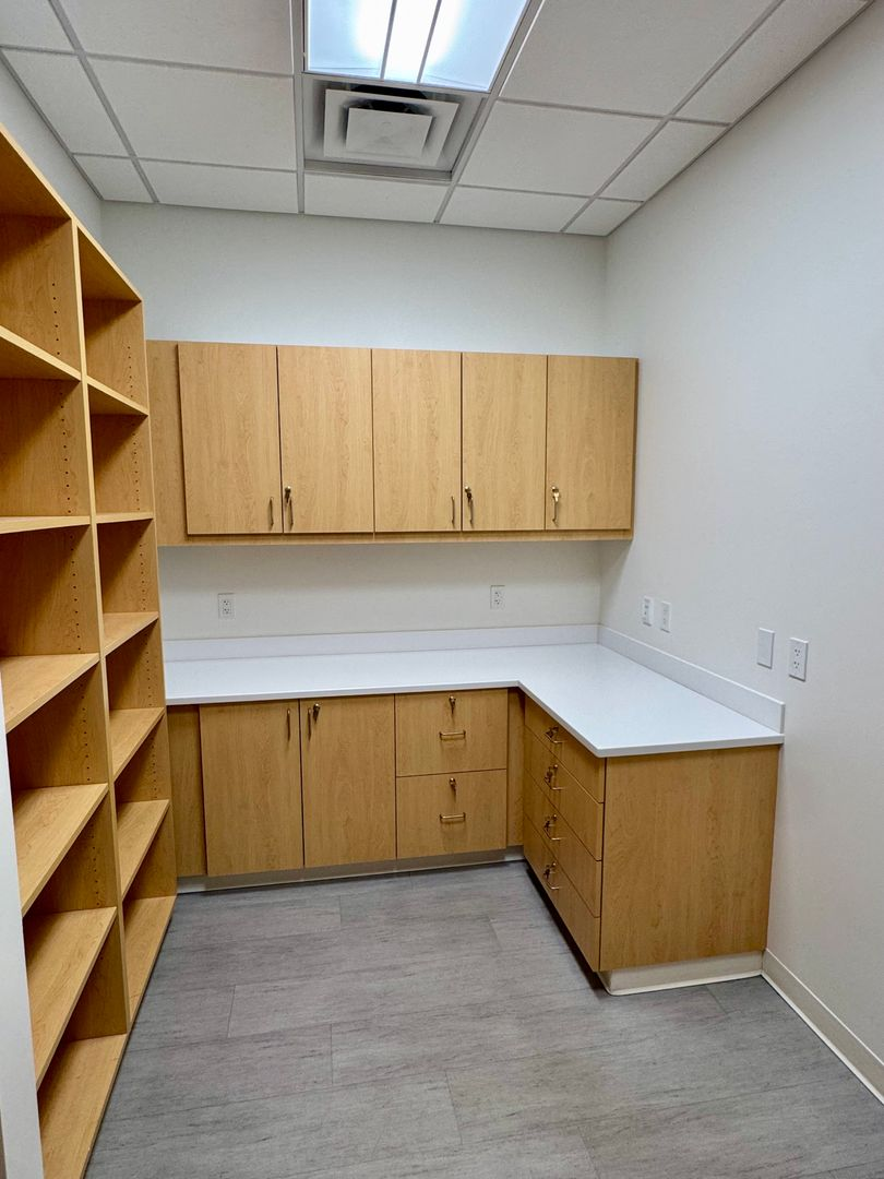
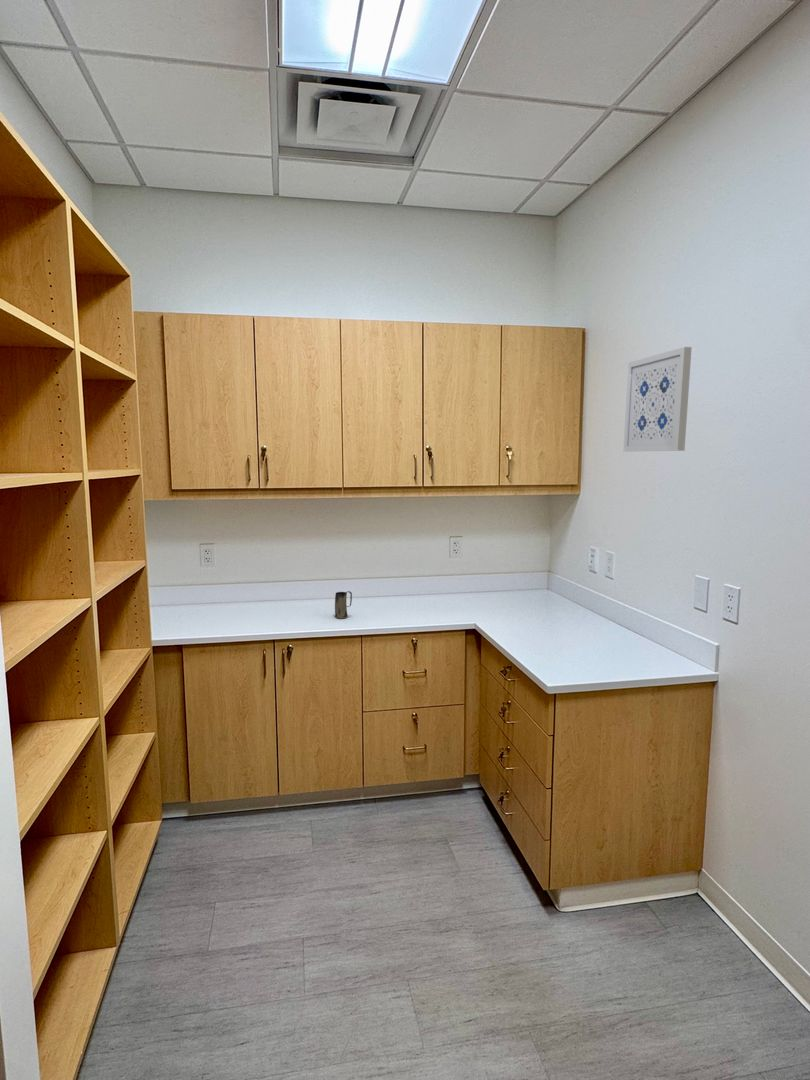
+ mug (343, 604)
+ wall art (654, 403)
